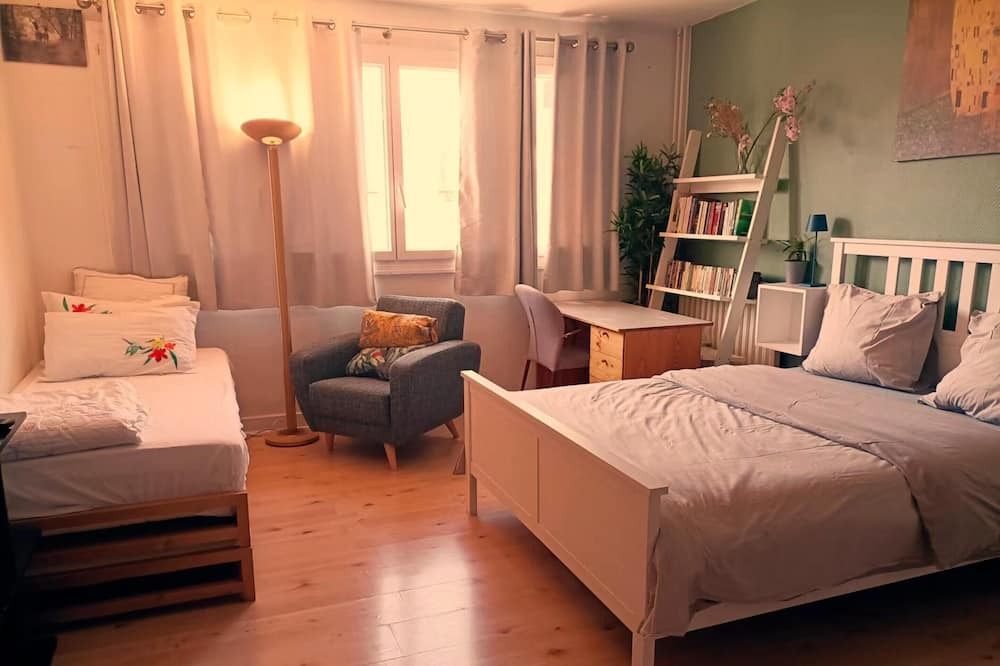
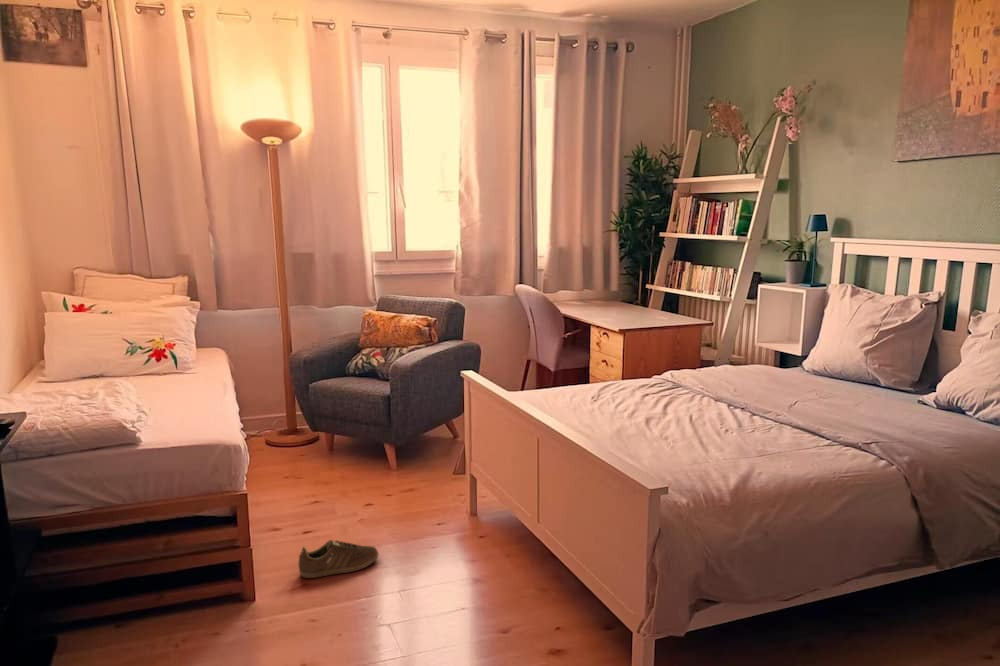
+ sneaker (339, 554)
